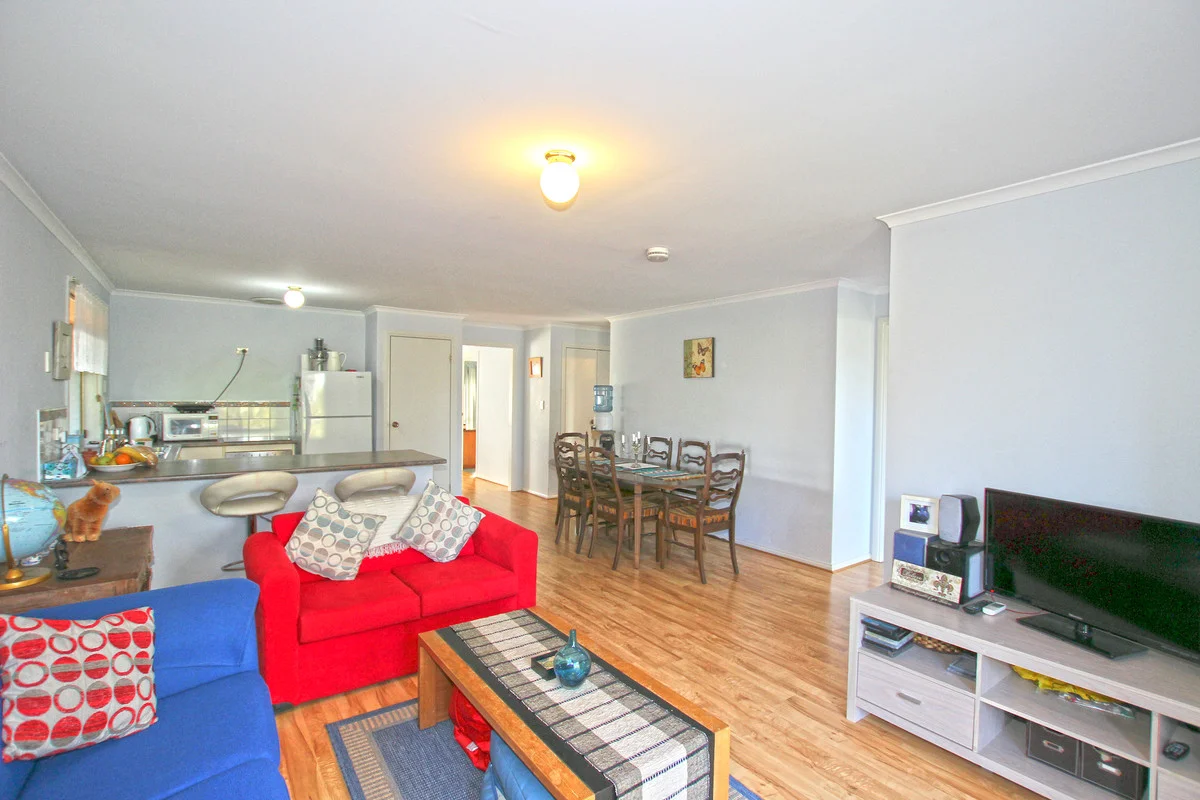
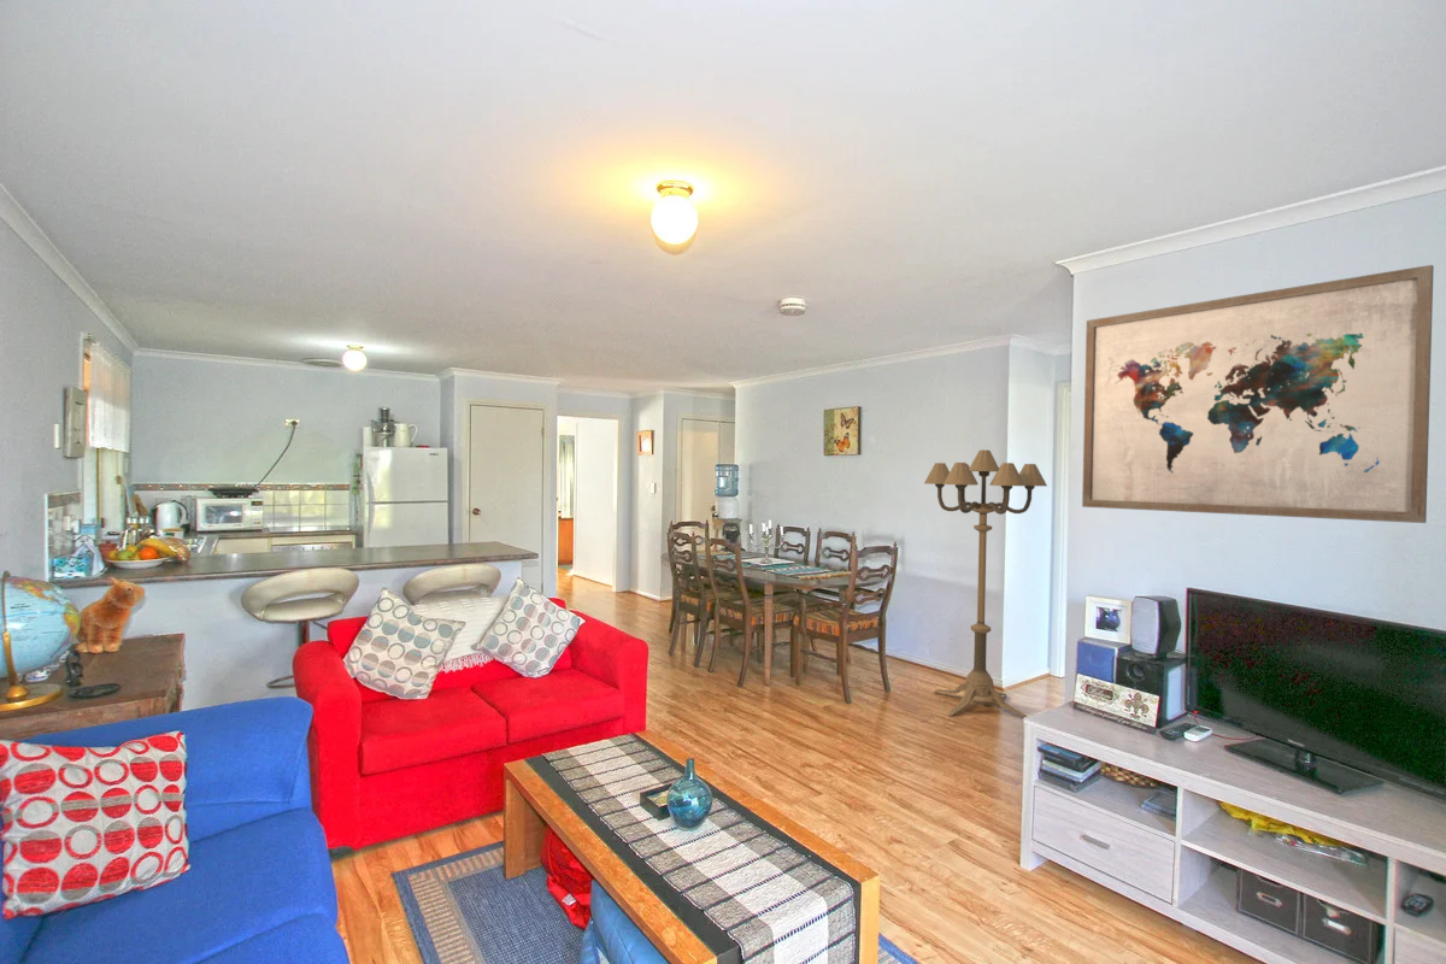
+ floor lamp (981, 577)
+ wall art (1229, 405)
